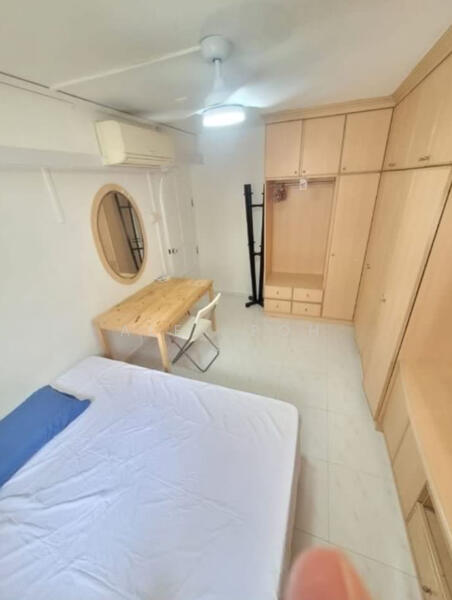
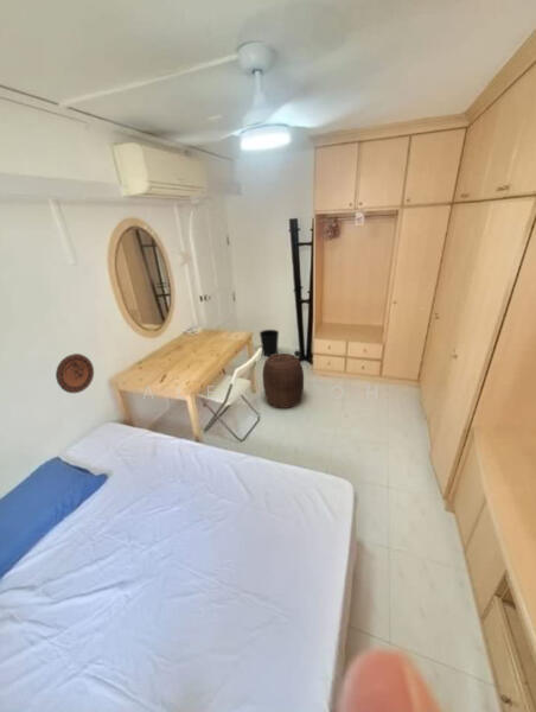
+ wastebasket (269, 343)
+ decorative plate (75, 373)
+ stool (282, 379)
